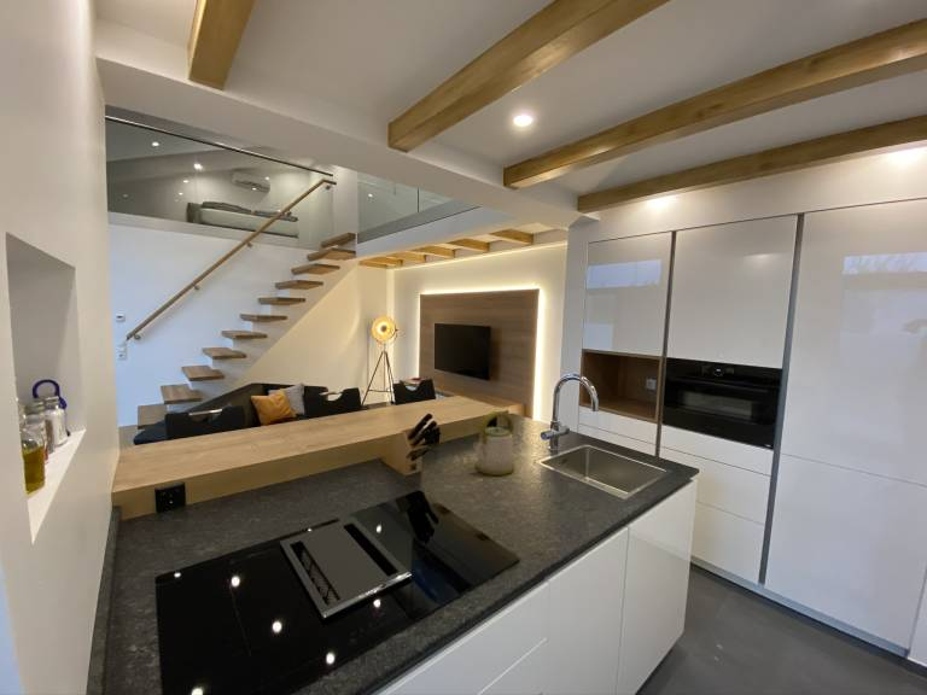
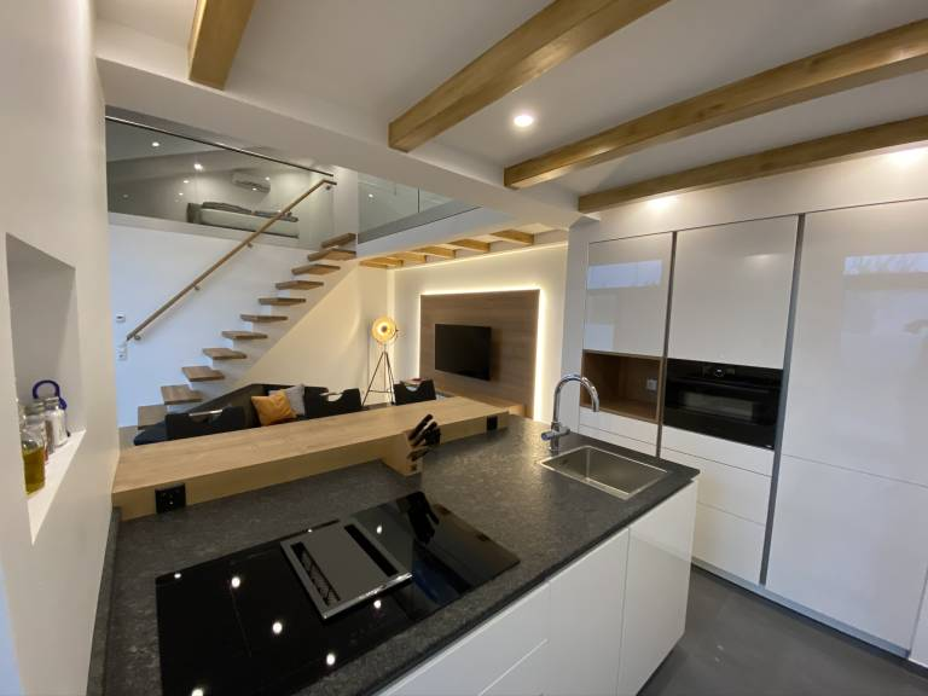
- kettle (492, 439)
